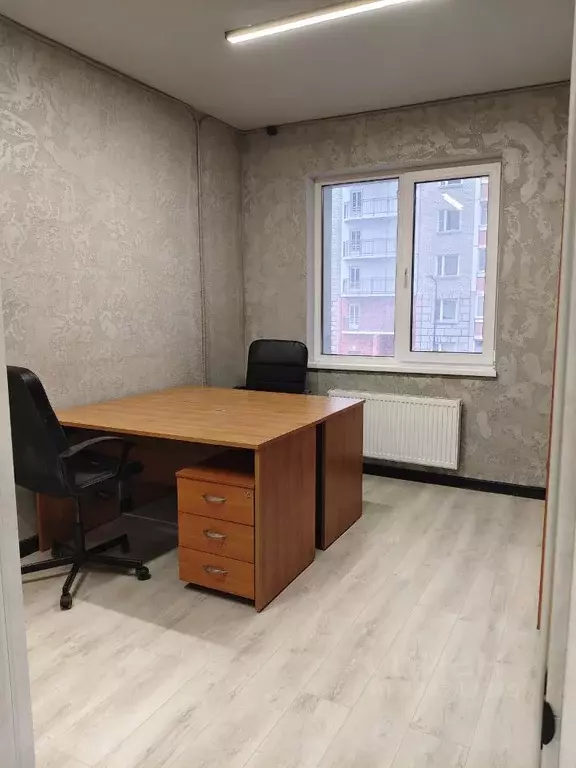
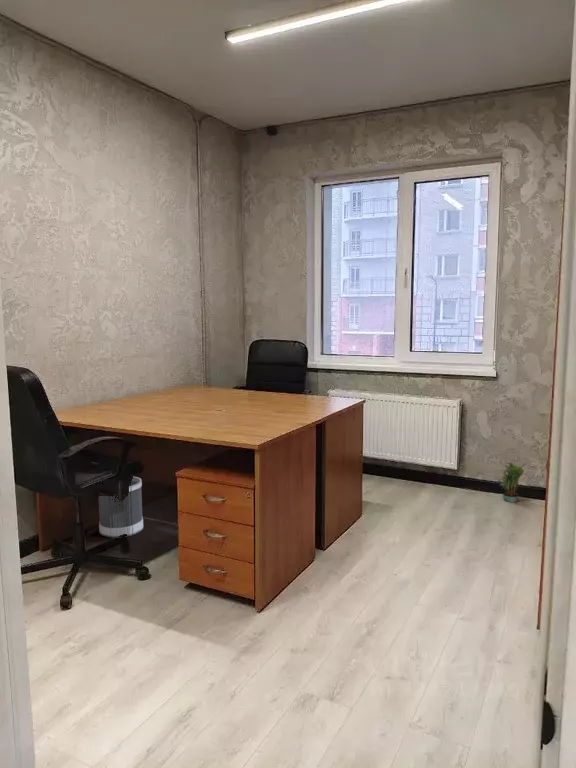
+ potted plant (509, 480)
+ wastebasket (120, 506)
